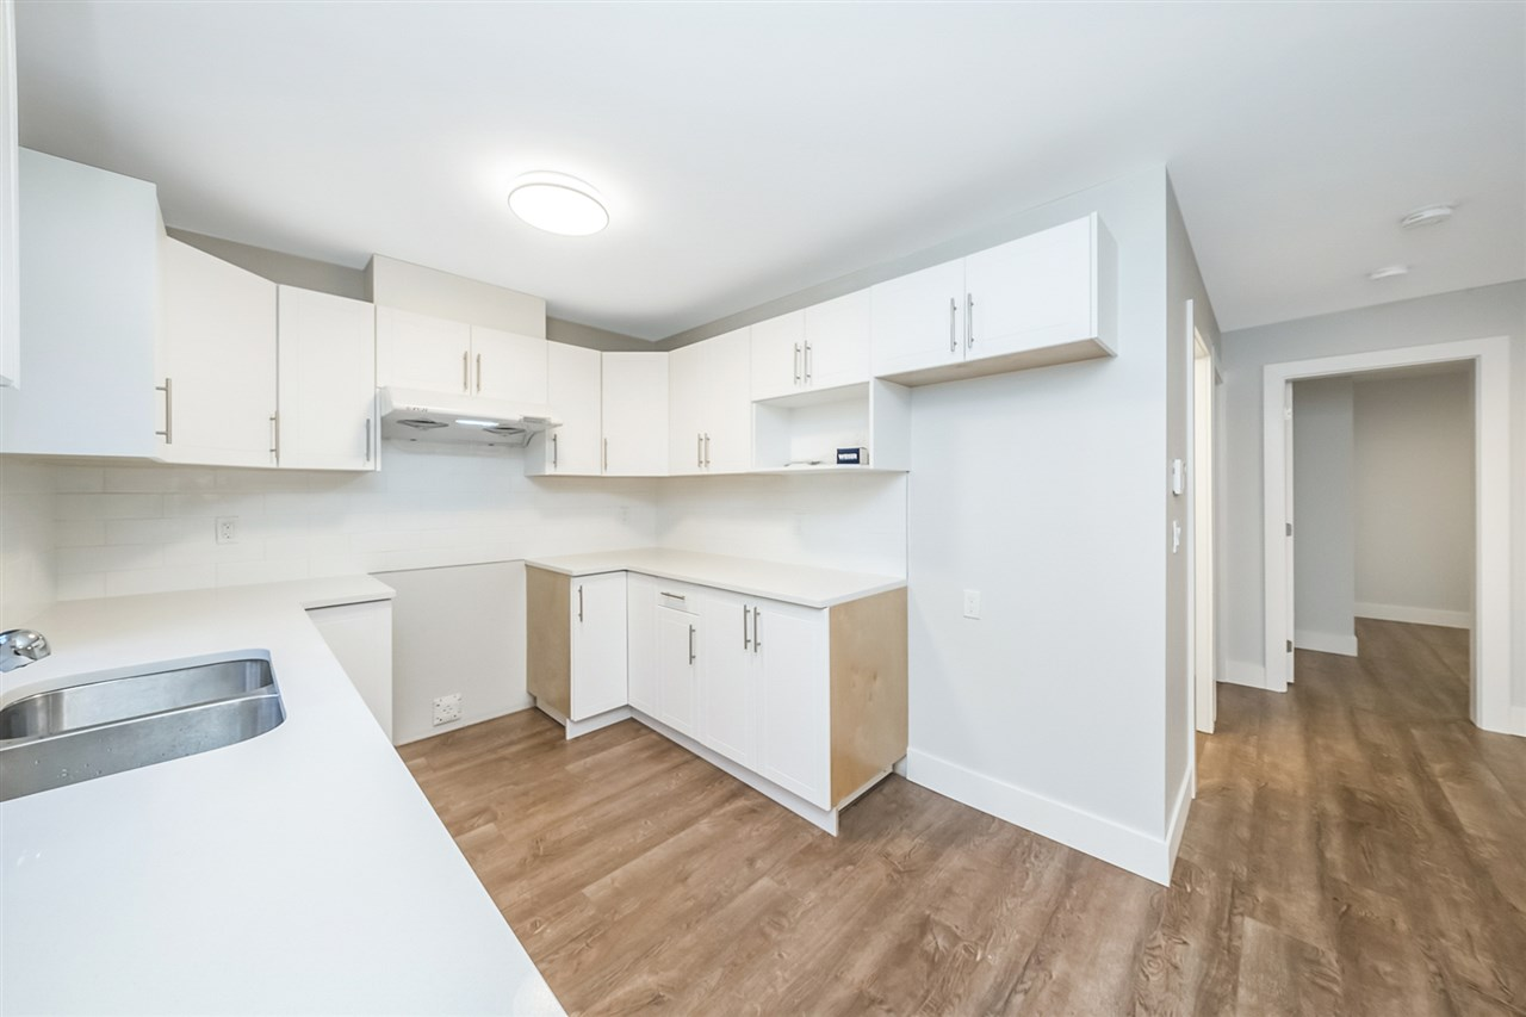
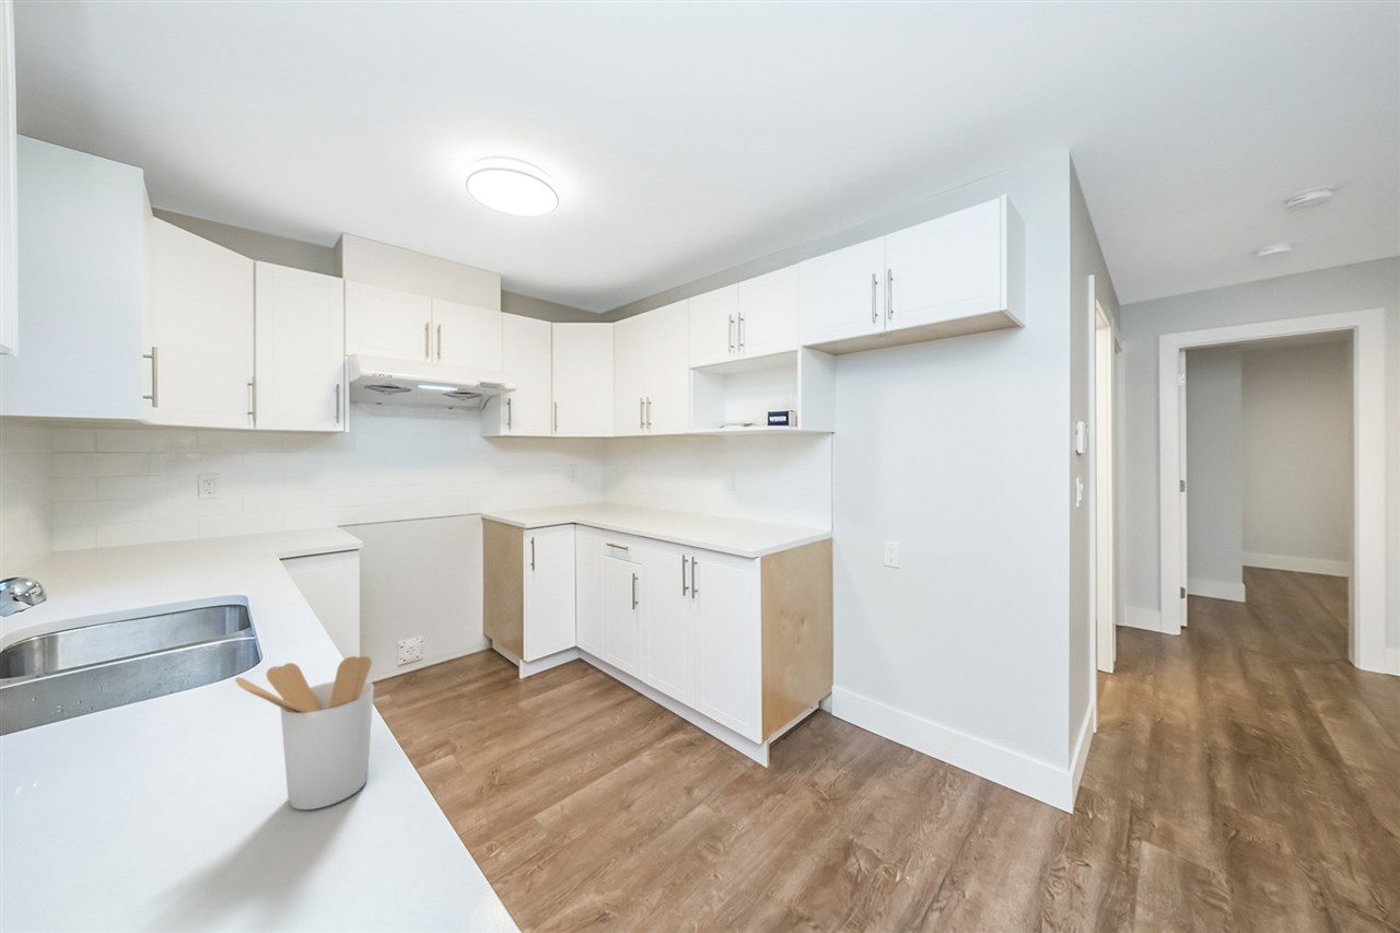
+ utensil holder (307, 728)
